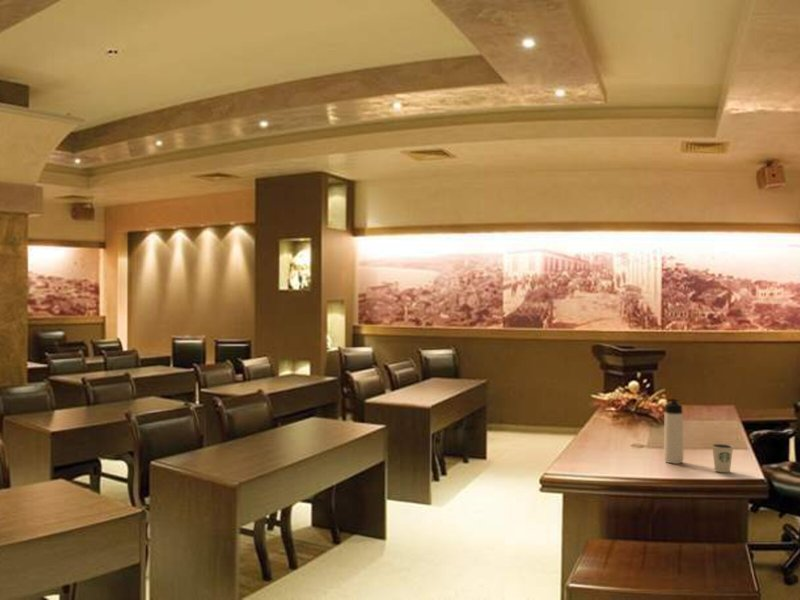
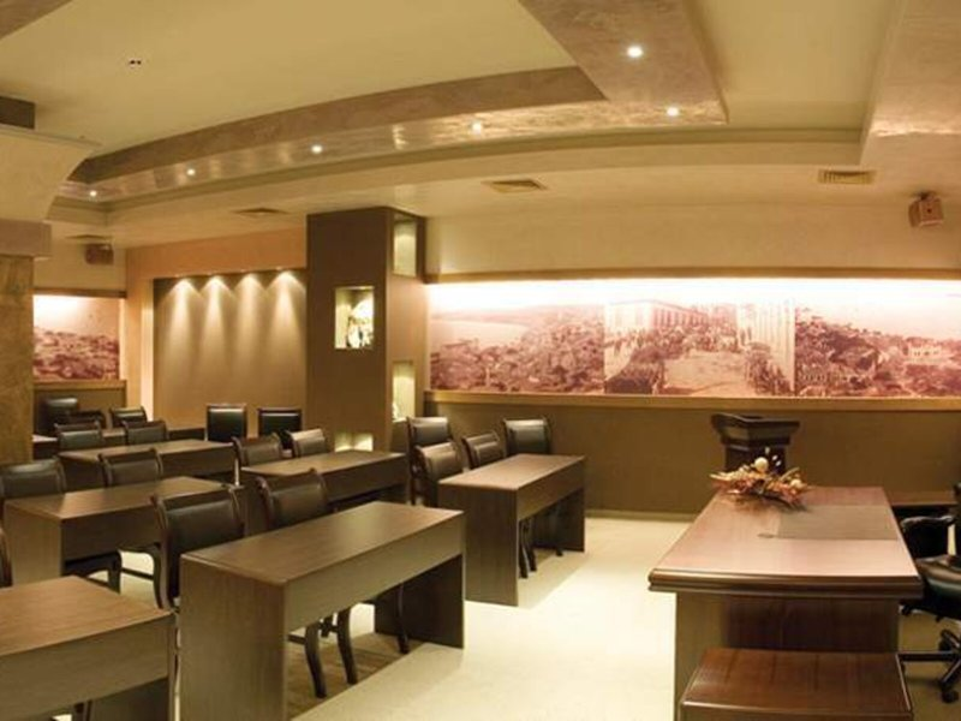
- dixie cup (722, 458)
- thermos bottle (673, 430)
